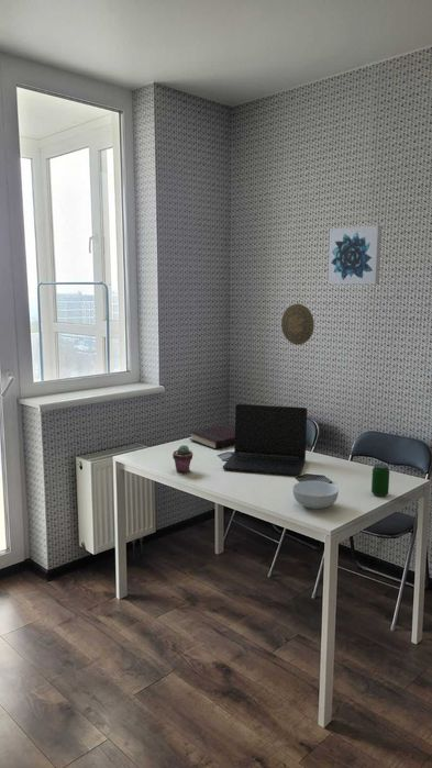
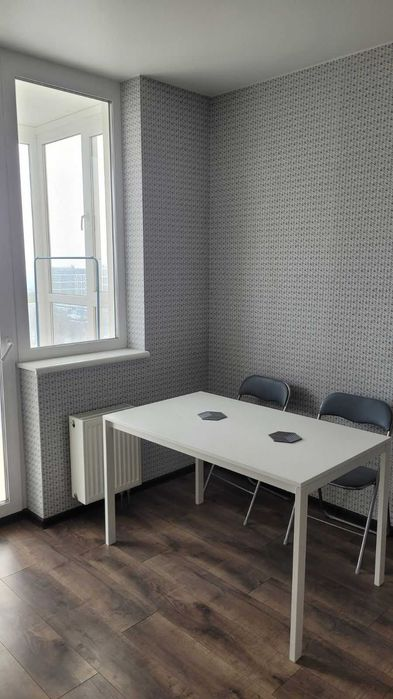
- wall art (354, 256)
- decorative plate (296, 324)
- laptop (265, 437)
- beverage can (380, 480)
- book (222, 436)
- potted succulent (182, 457)
- cereal bowl (314, 497)
